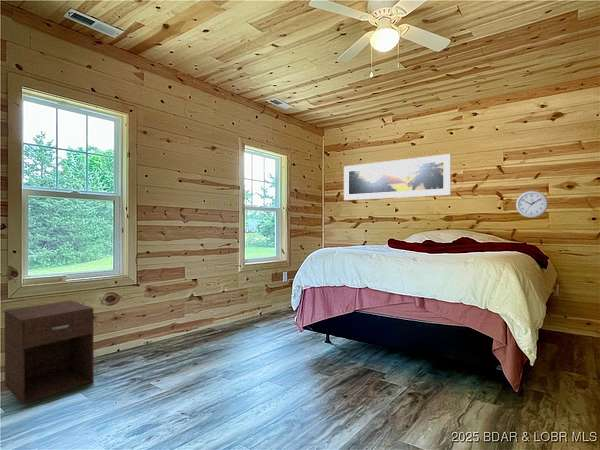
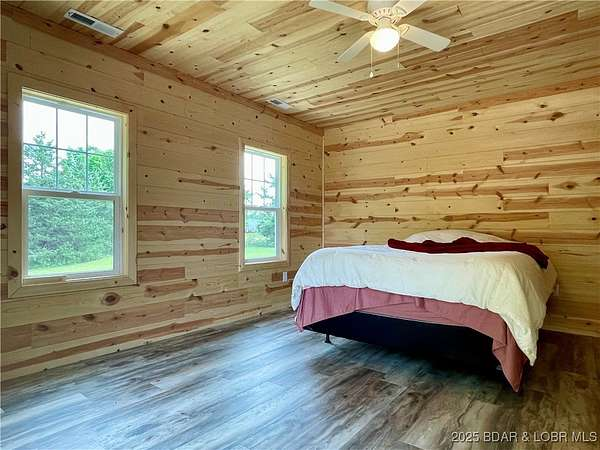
- nightstand (50, 346)
- wall clock (531, 204)
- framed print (392, 179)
